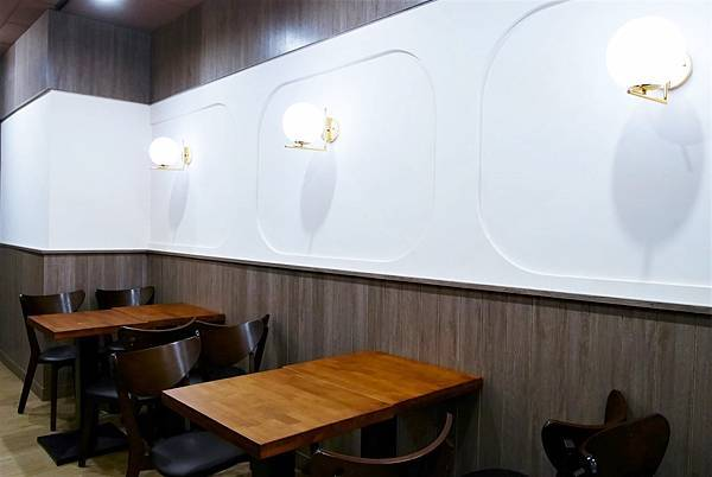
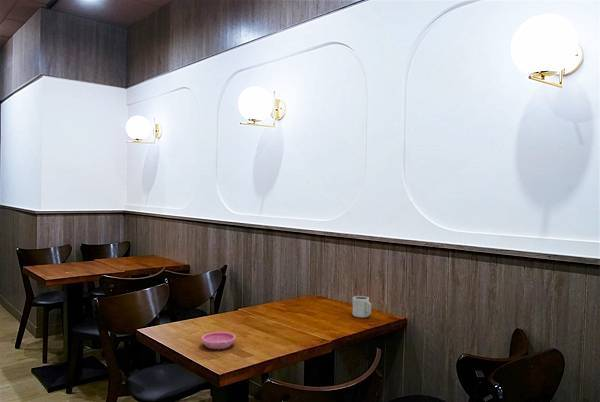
+ cup (362, 307)
+ saucer (218, 340)
